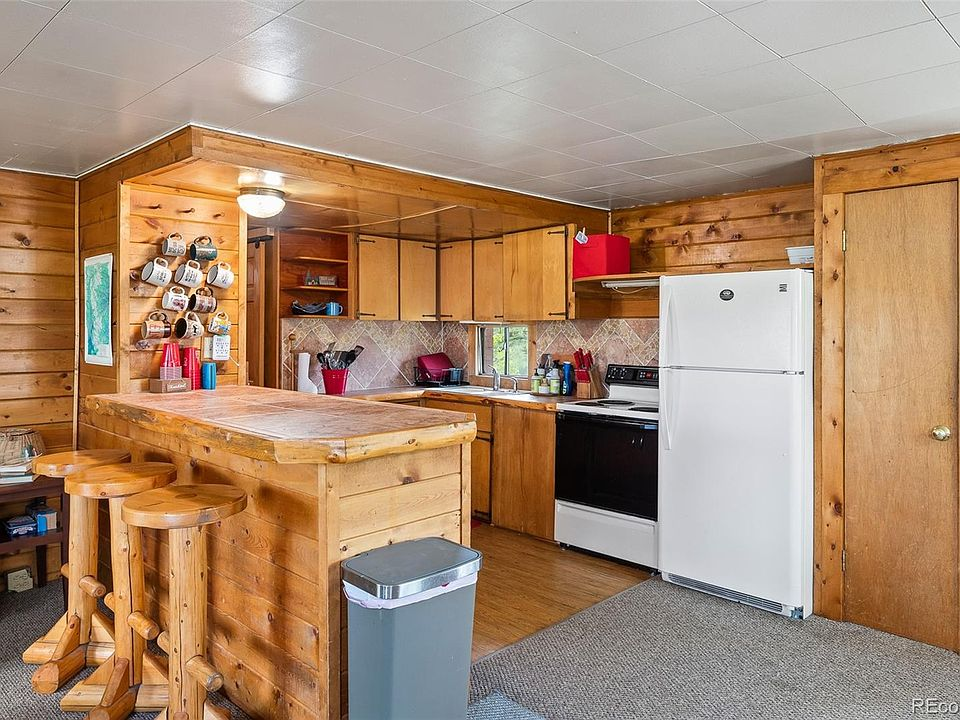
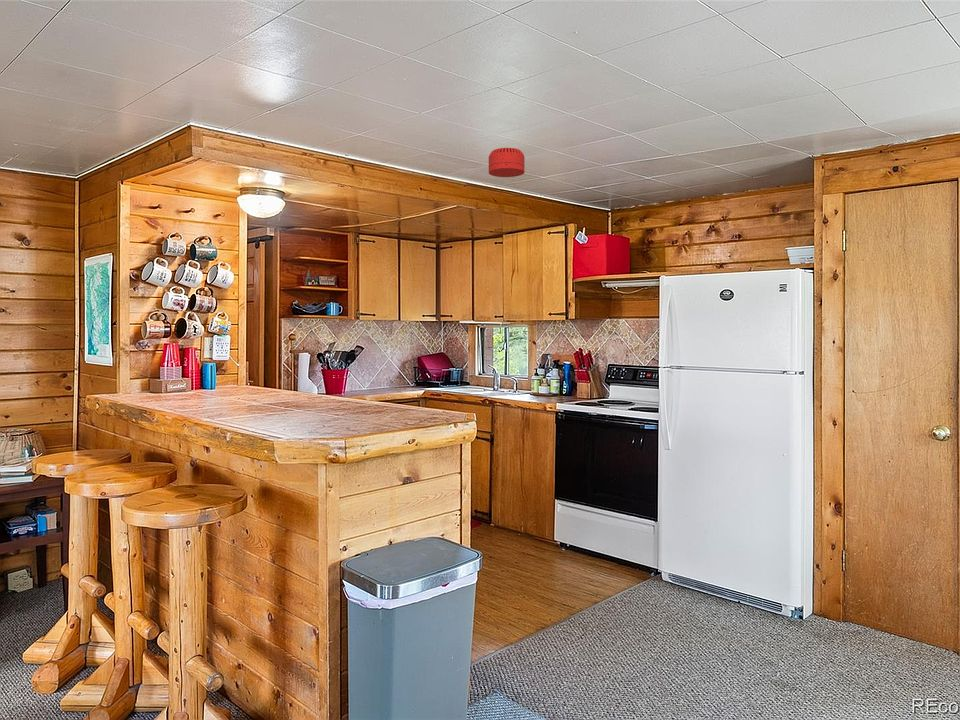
+ smoke detector (506, 162)
